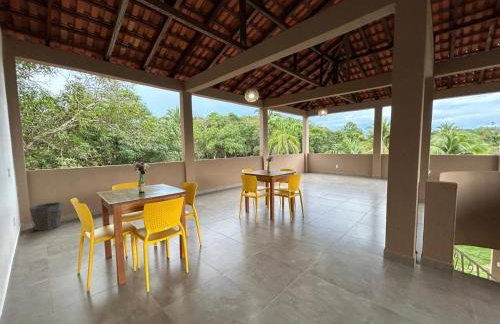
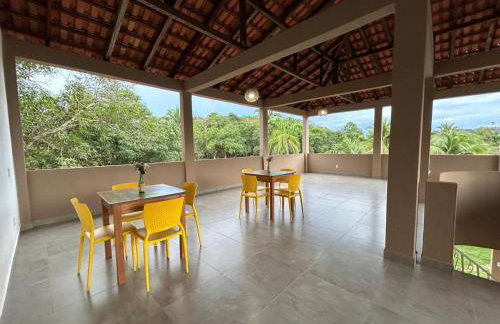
- waste bin (47, 216)
